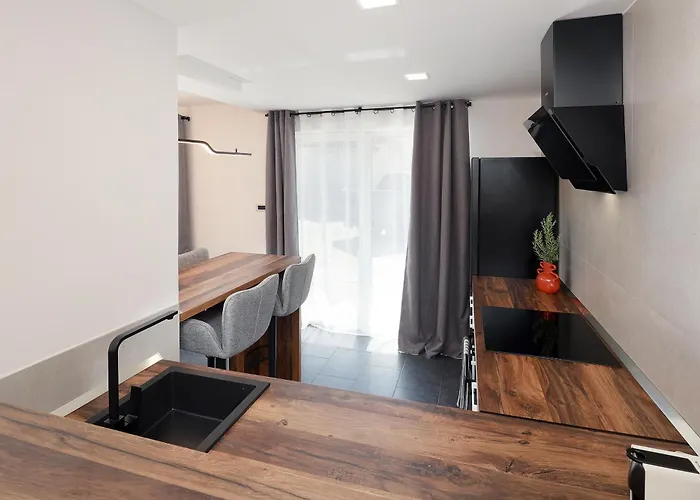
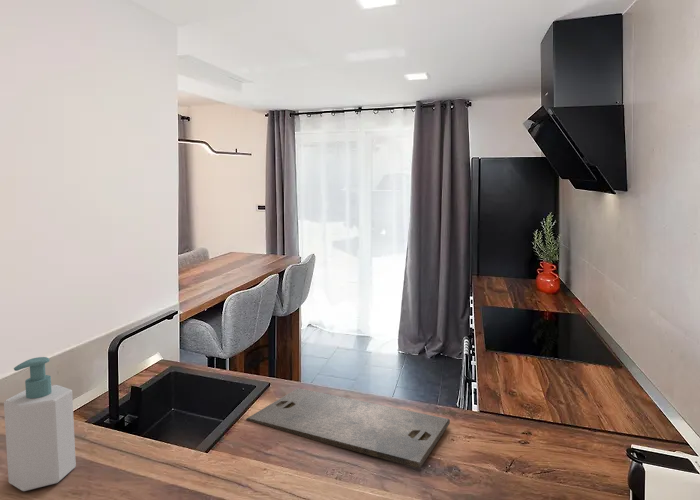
+ cutting board (347, 420)
+ soap bottle (40, 417)
